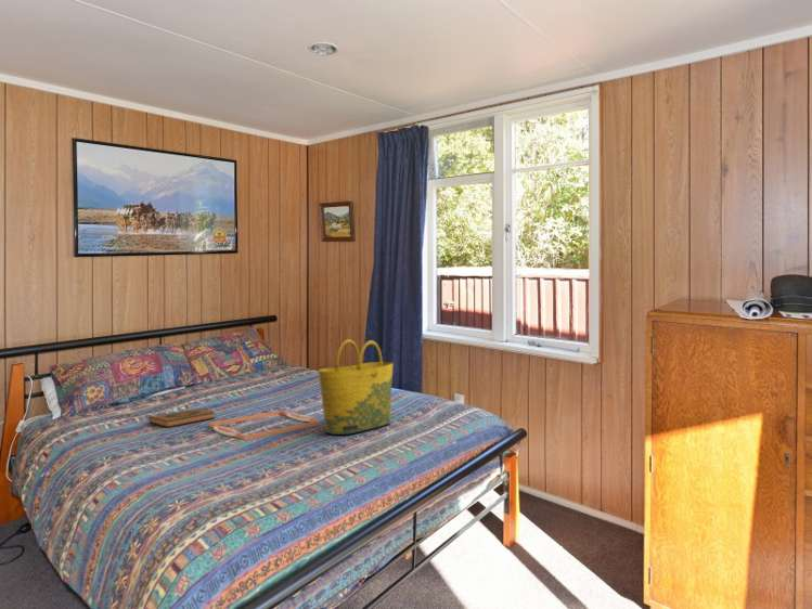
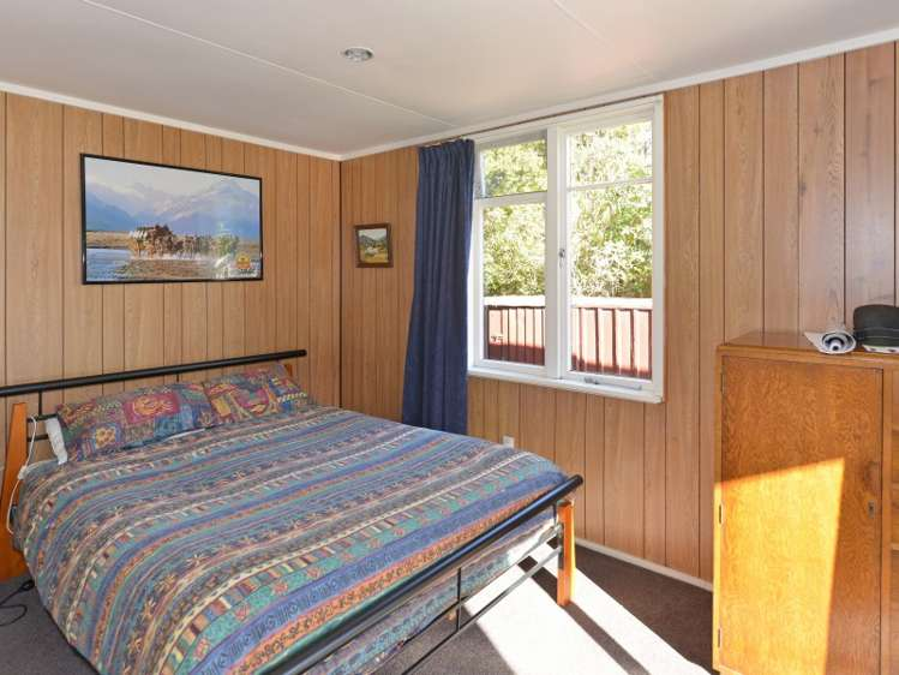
- serving tray (265, 416)
- hardback book (182, 416)
- tote bag (359, 383)
